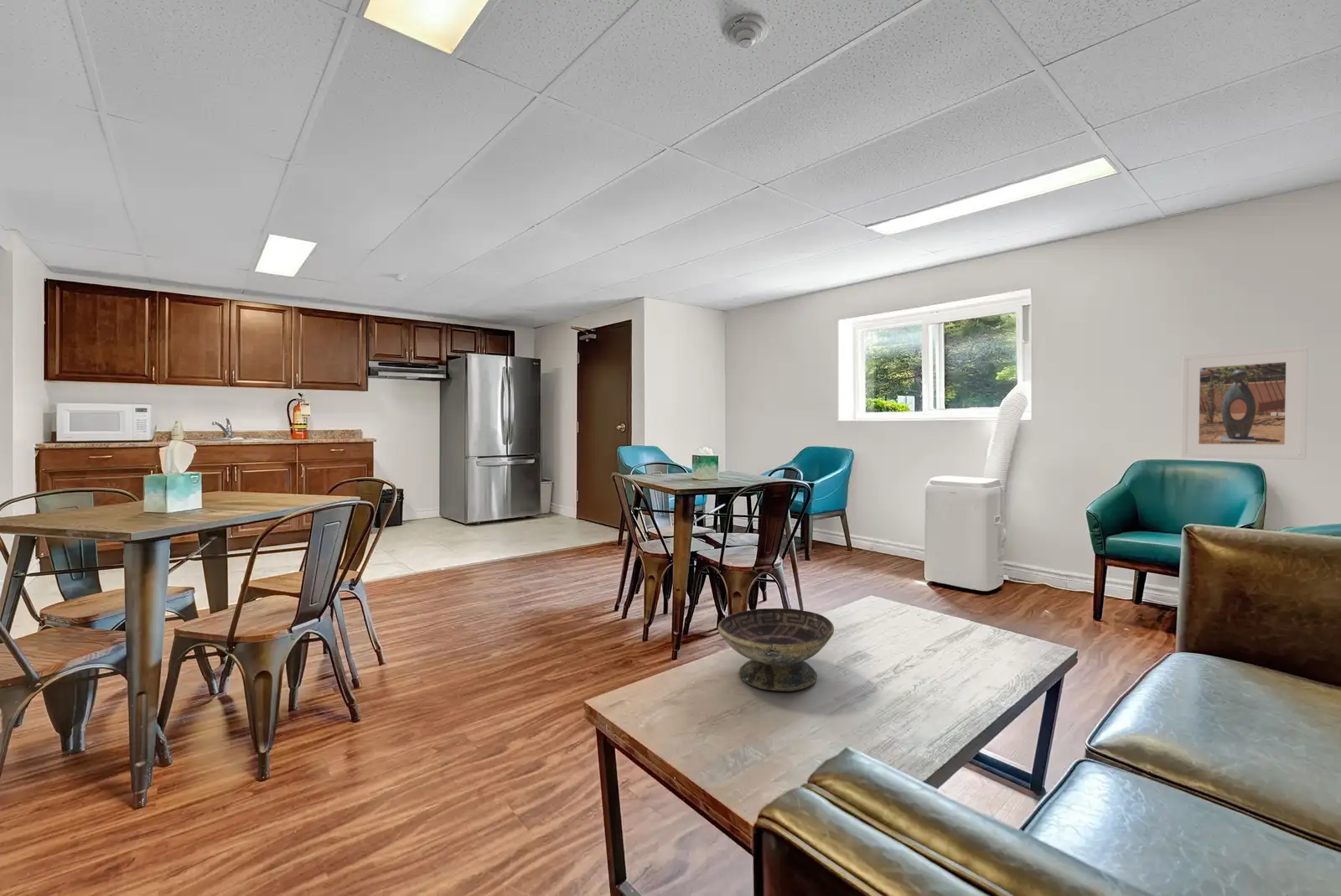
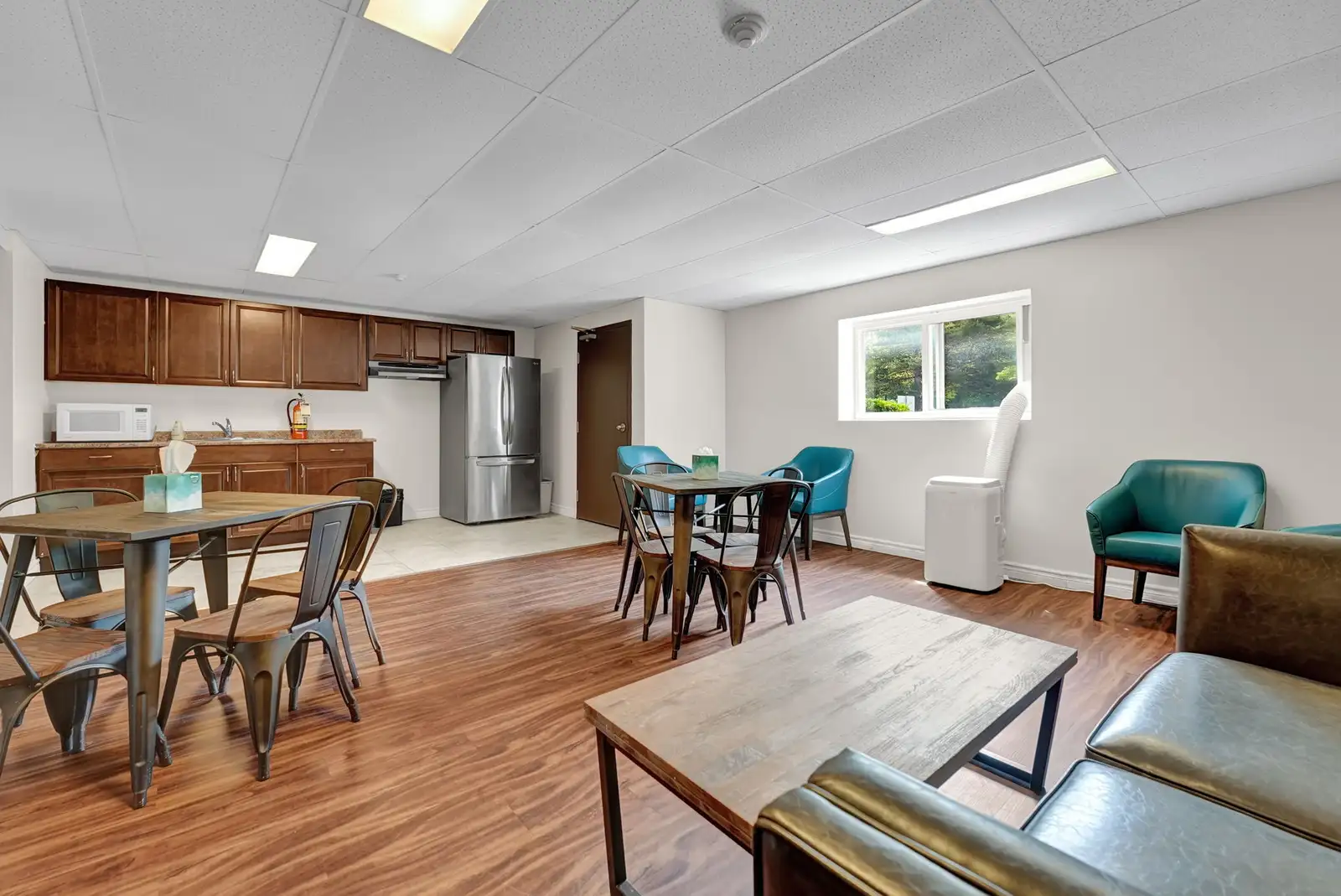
- decorative bowl (774, 649)
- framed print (1240, 404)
